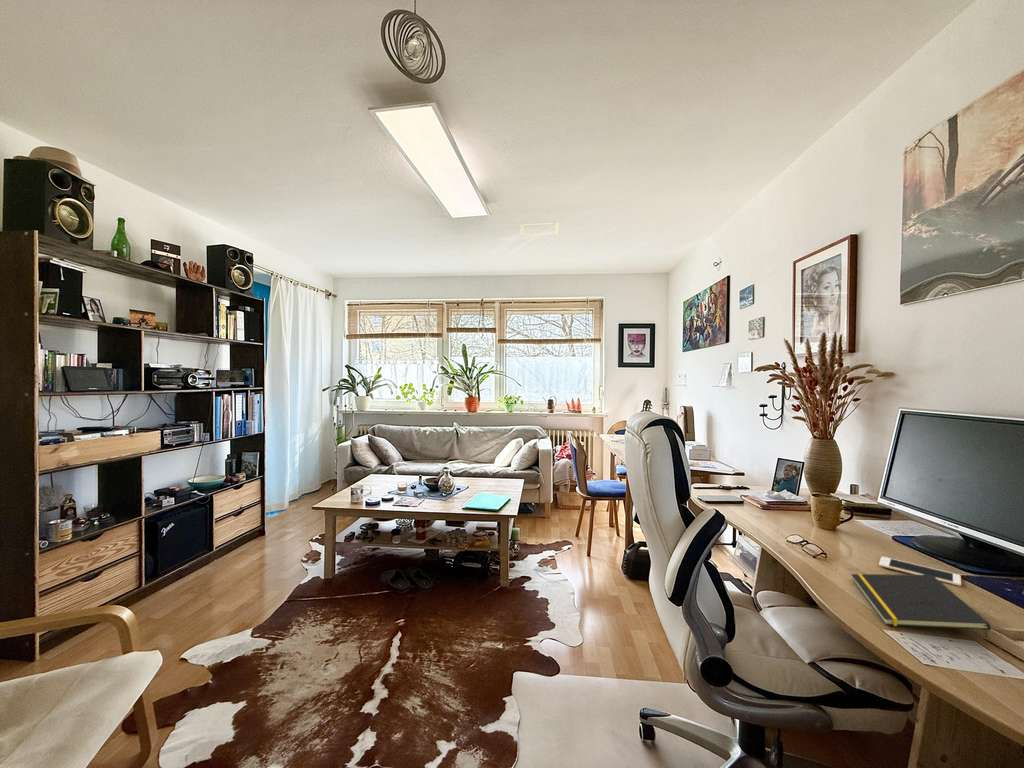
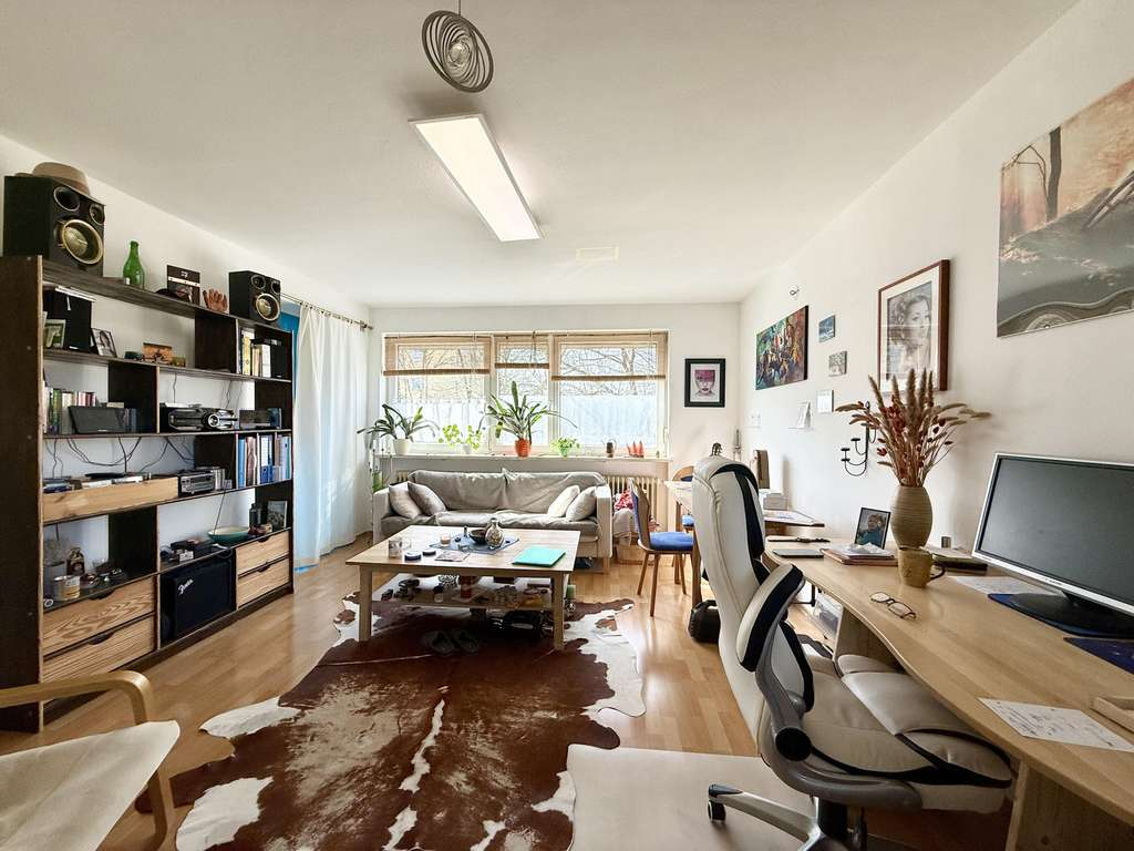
- cell phone (918, 570)
- notepad (910, 598)
